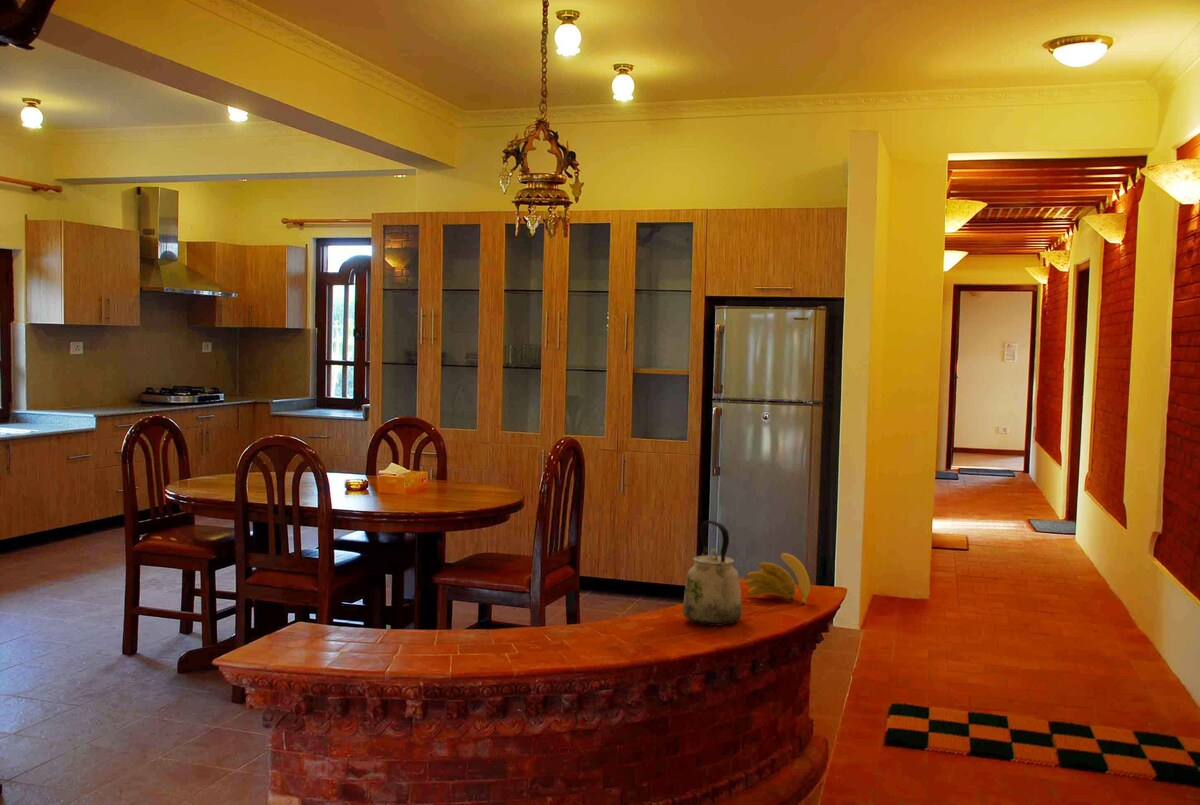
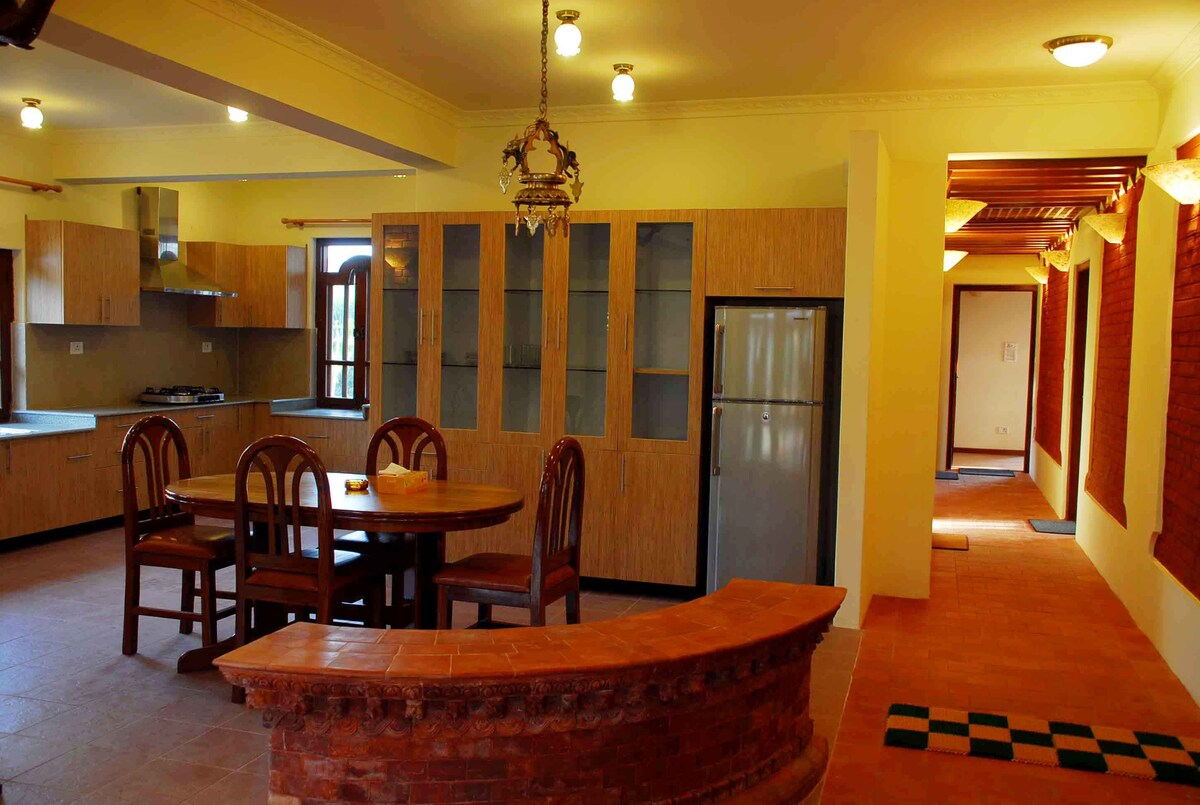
- banana (775, 574)
- kettle (708, 569)
